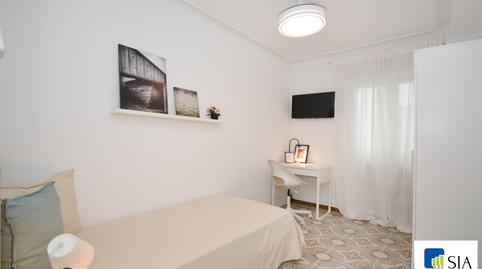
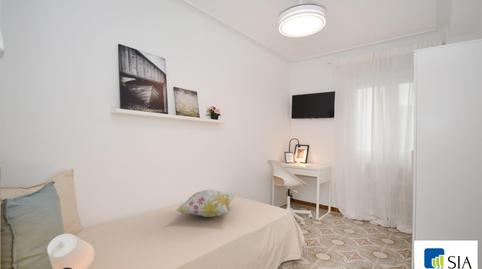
+ decorative pillow (208, 202)
